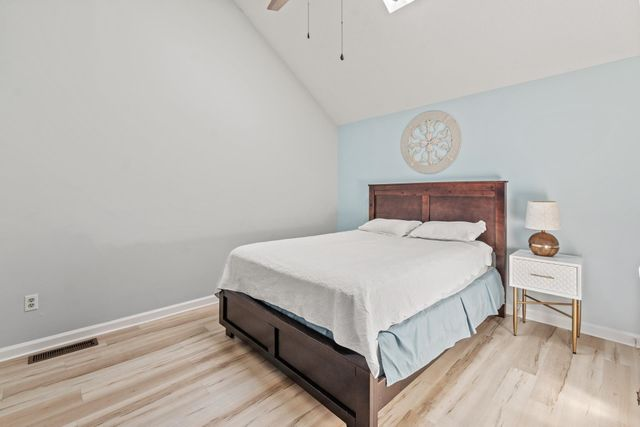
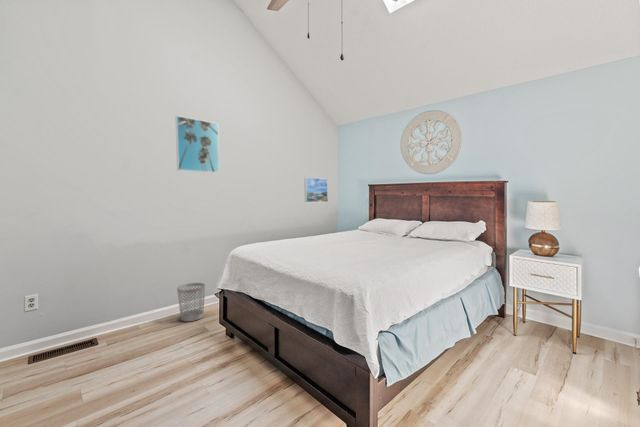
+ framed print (198, 145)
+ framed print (316, 190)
+ wastebasket (192, 301)
